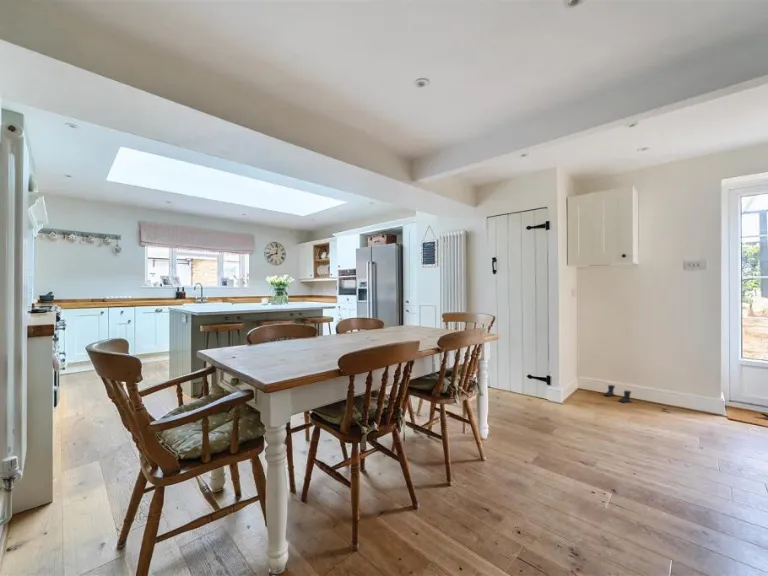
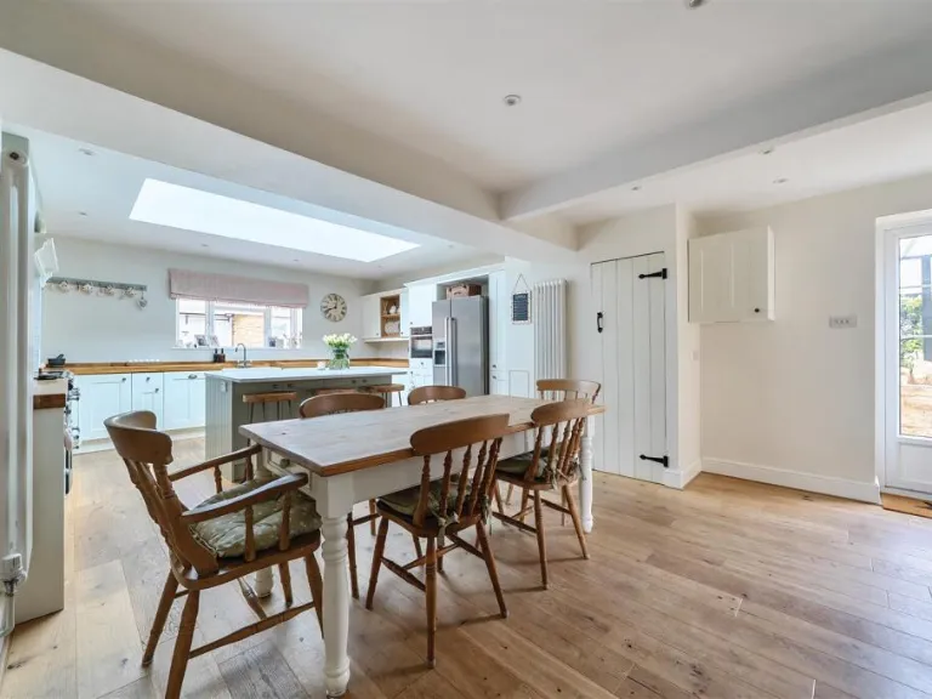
- boots (614, 395)
